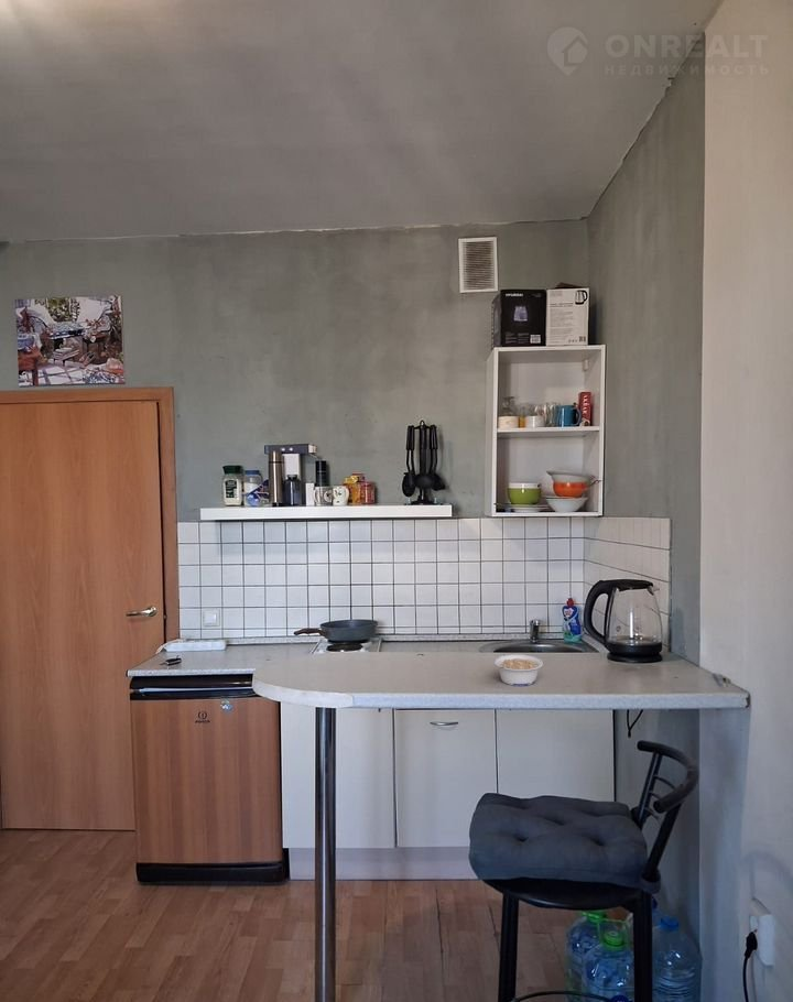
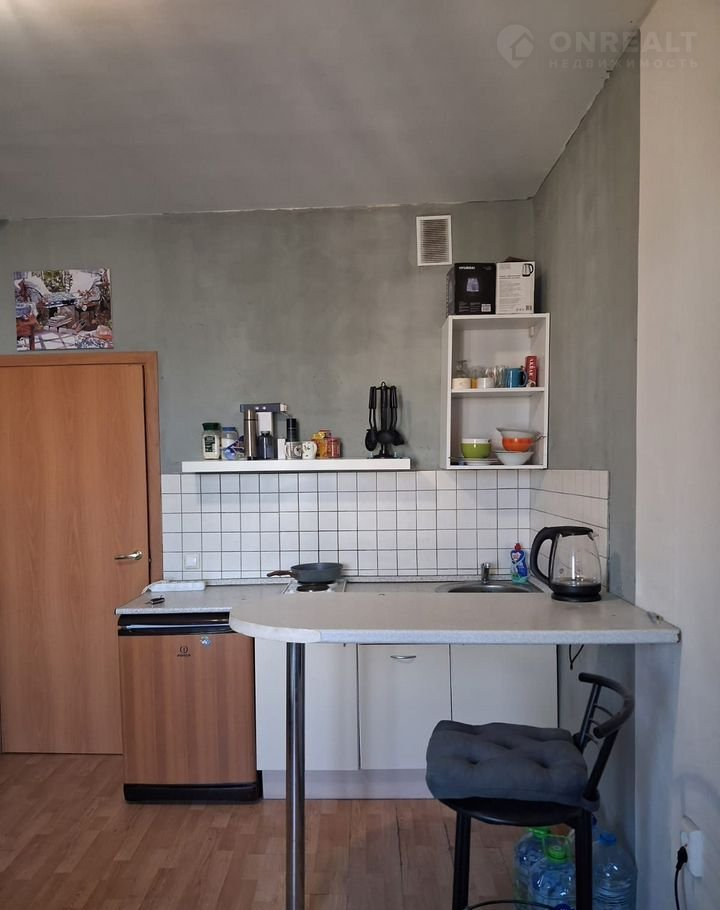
- legume (518, 669)
